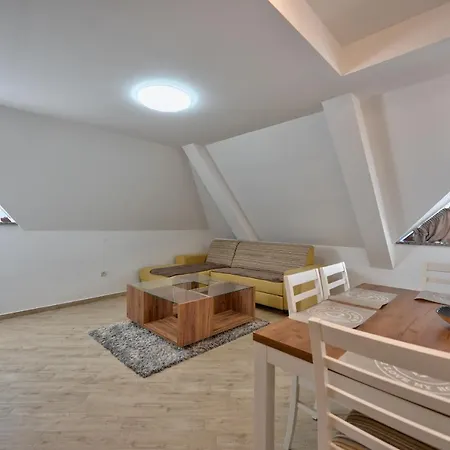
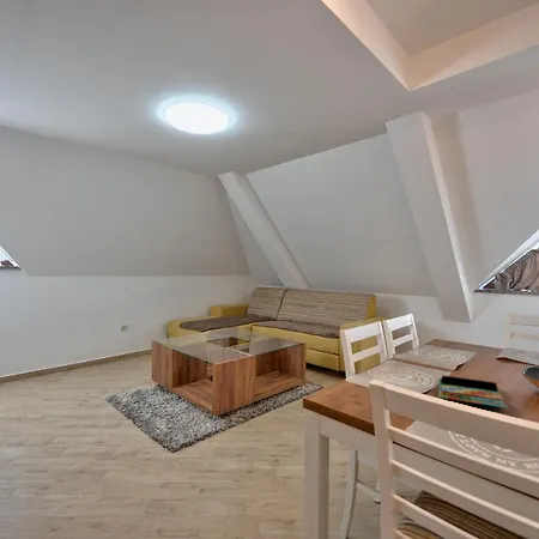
+ book (468, 388)
